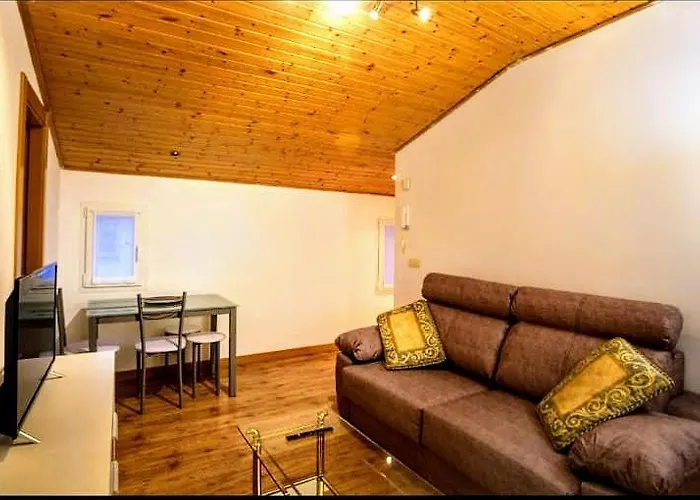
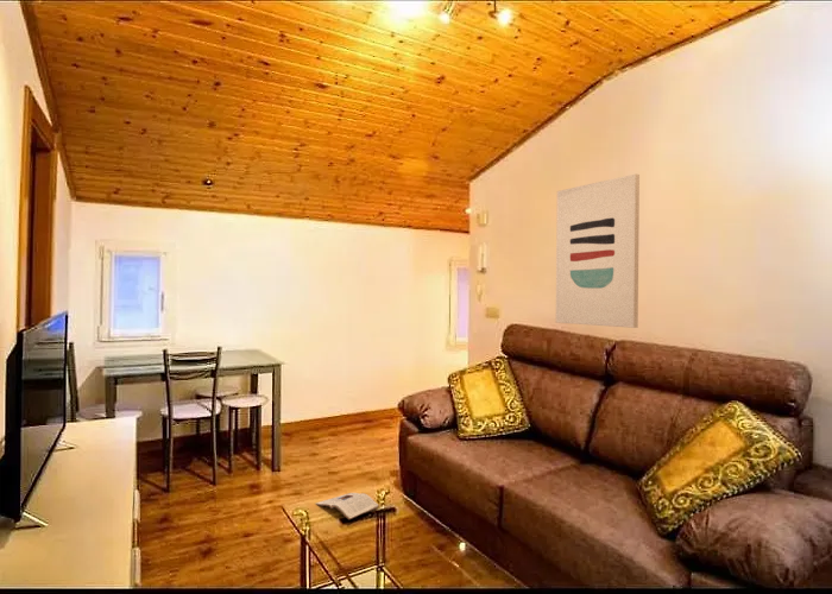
+ wall art (593, 254)
+ magazine (346, 501)
